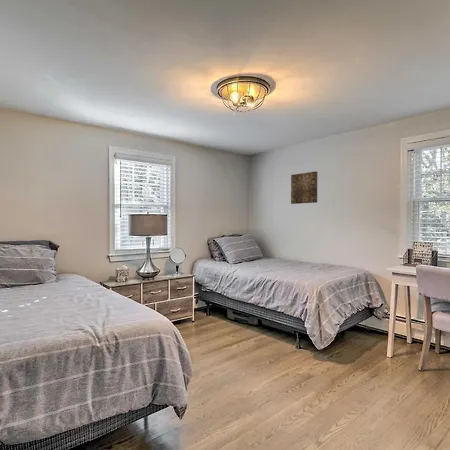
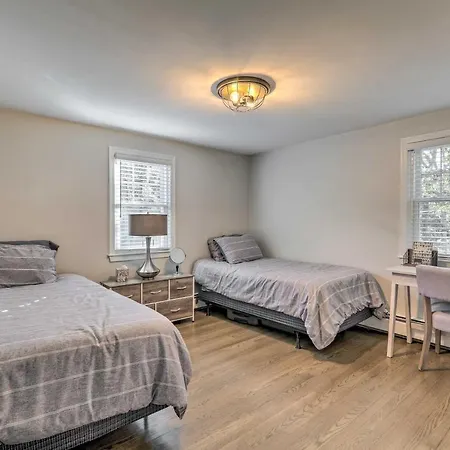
- wall art (303, 188)
